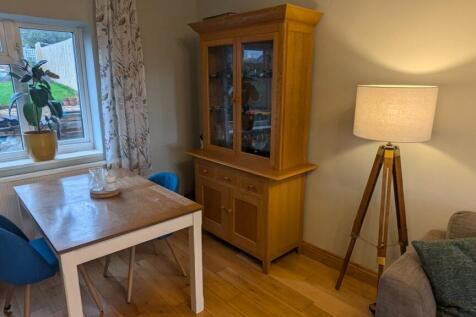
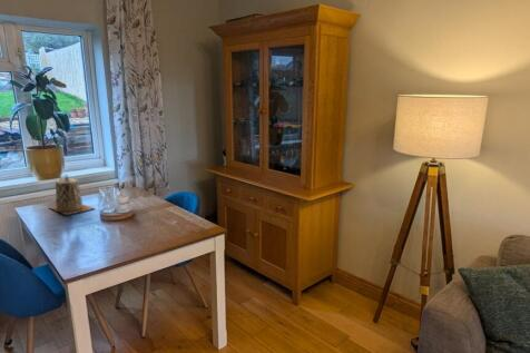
+ teapot (69, 192)
